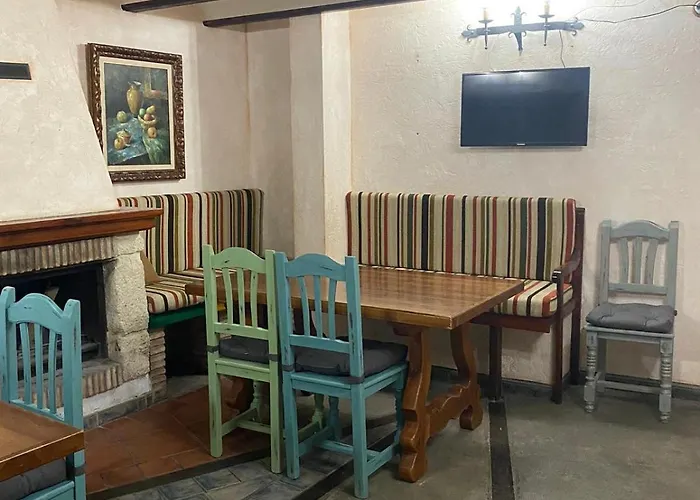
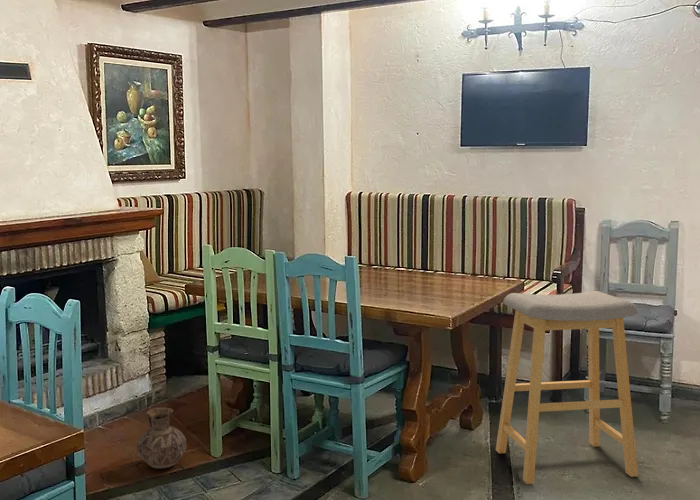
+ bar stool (565, 381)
+ ceramic jug (161, 437)
